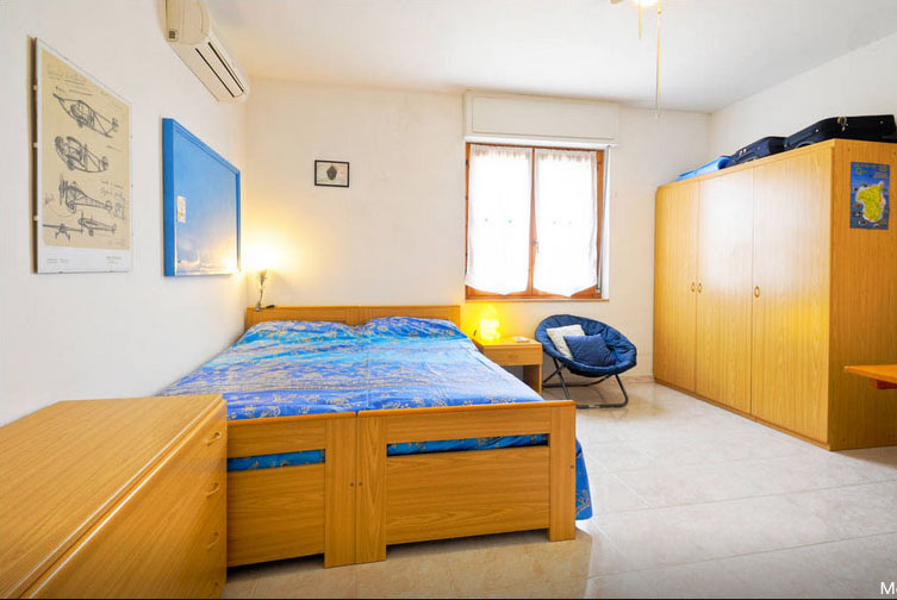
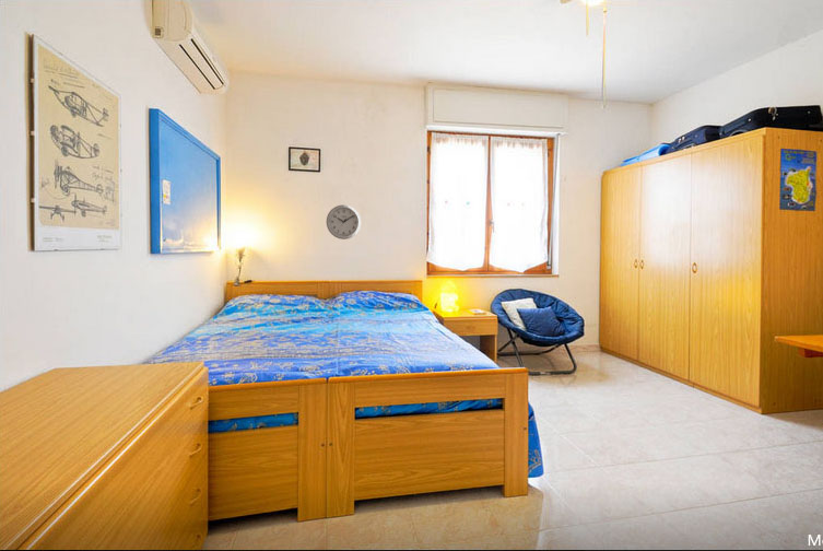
+ wall clock (343, 222)
